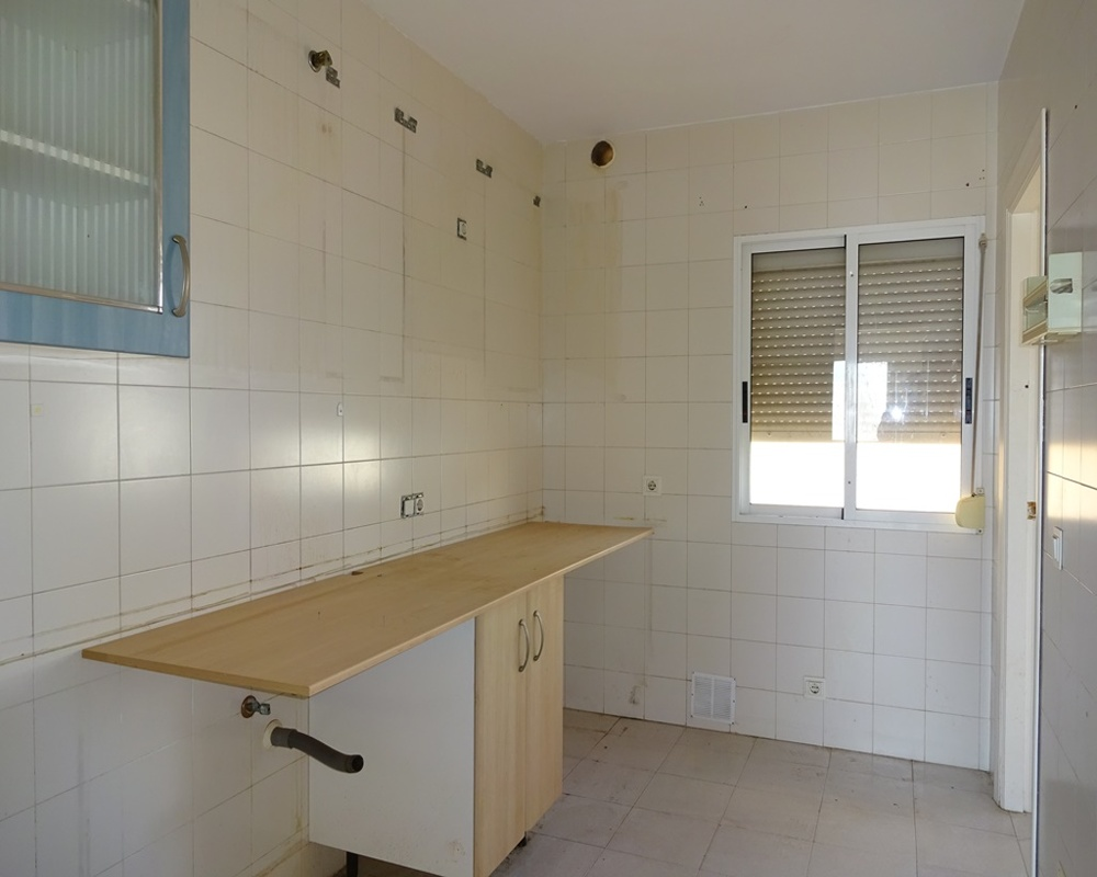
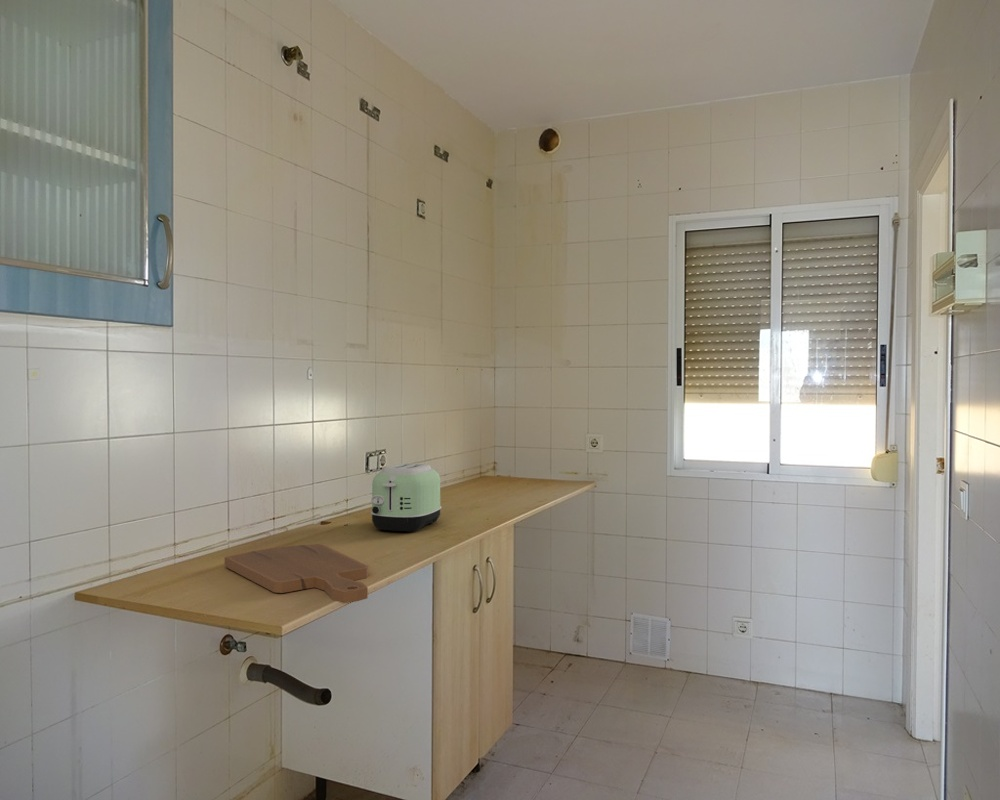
+ toaster (405, 496)
+ cutting board (302, 568)
